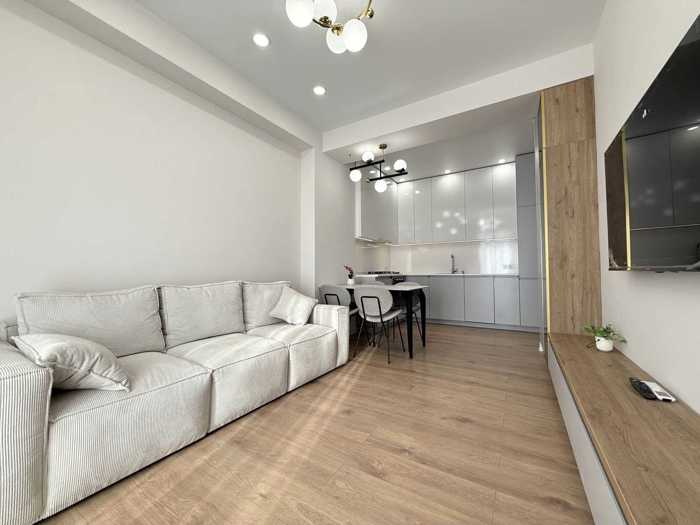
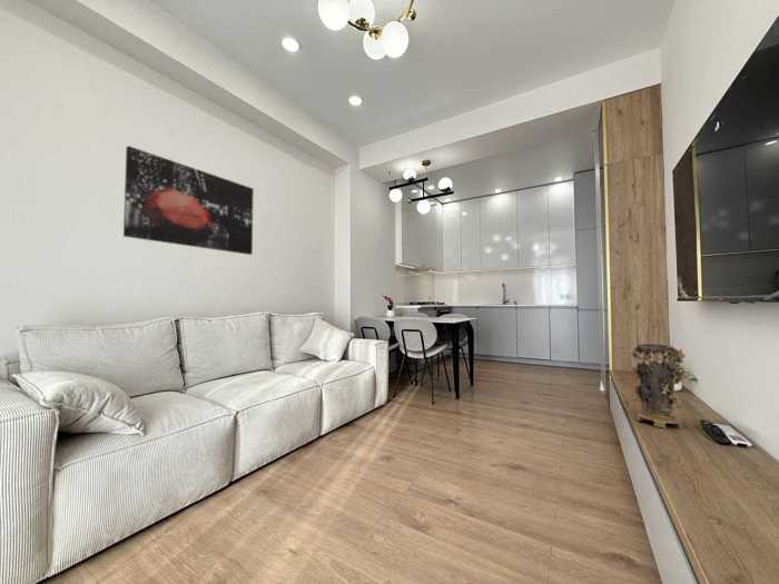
+ wall art (198, 208)
+ decorative vase (655, 383)
